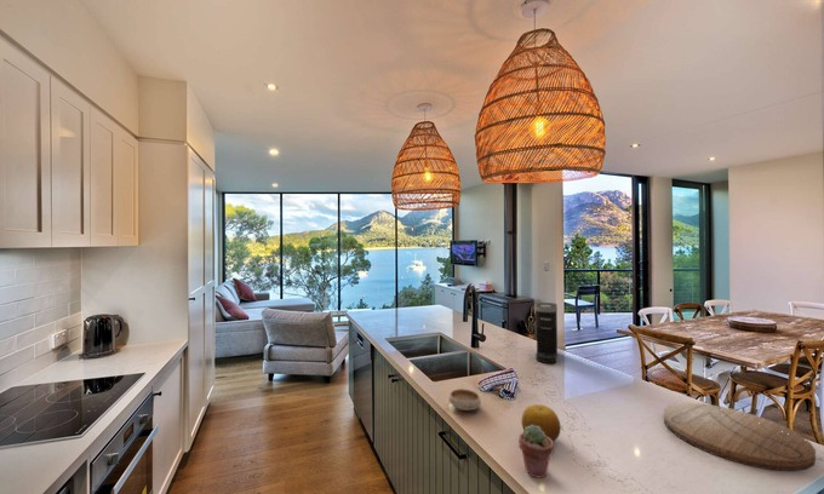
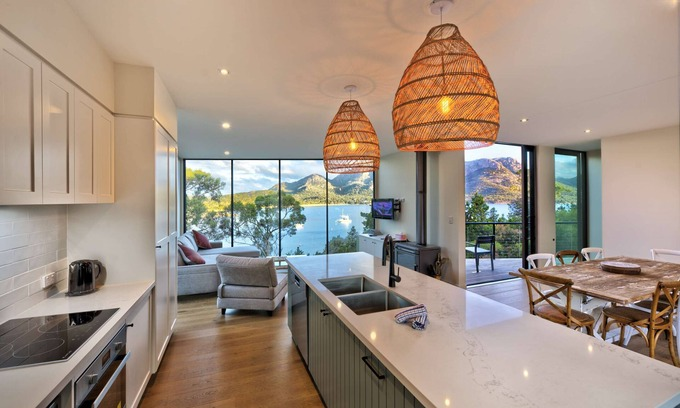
- coffee maker (547, 329)
- bowl (464, 401)
- fruit (540, 423)
- potted succulent (536, 448)
- cutting board (731, 431)
